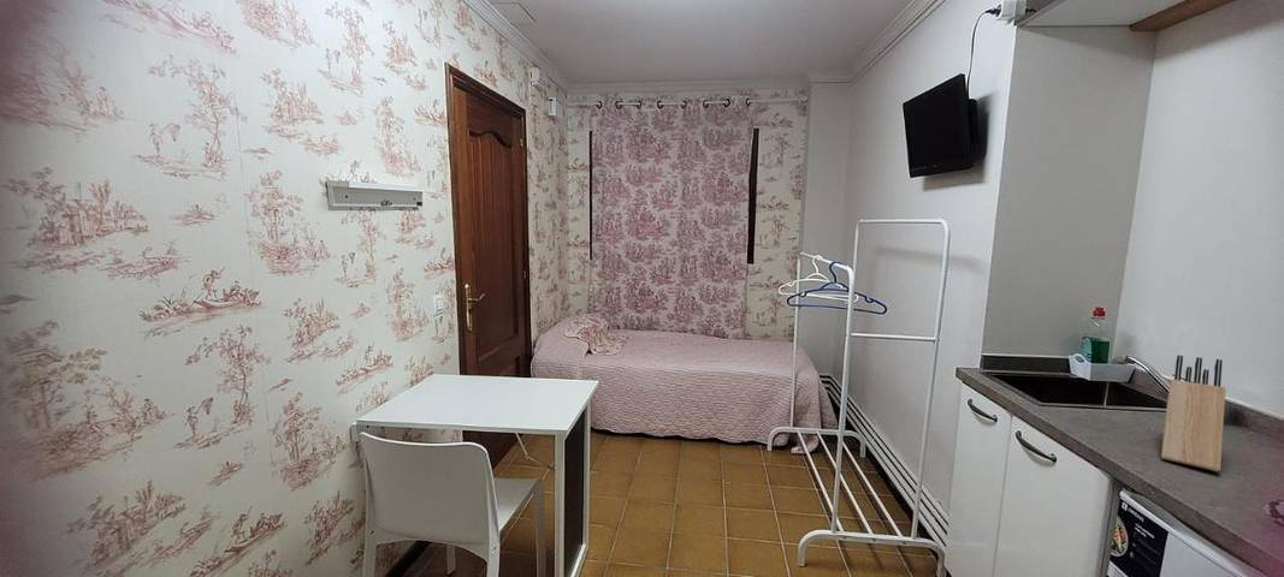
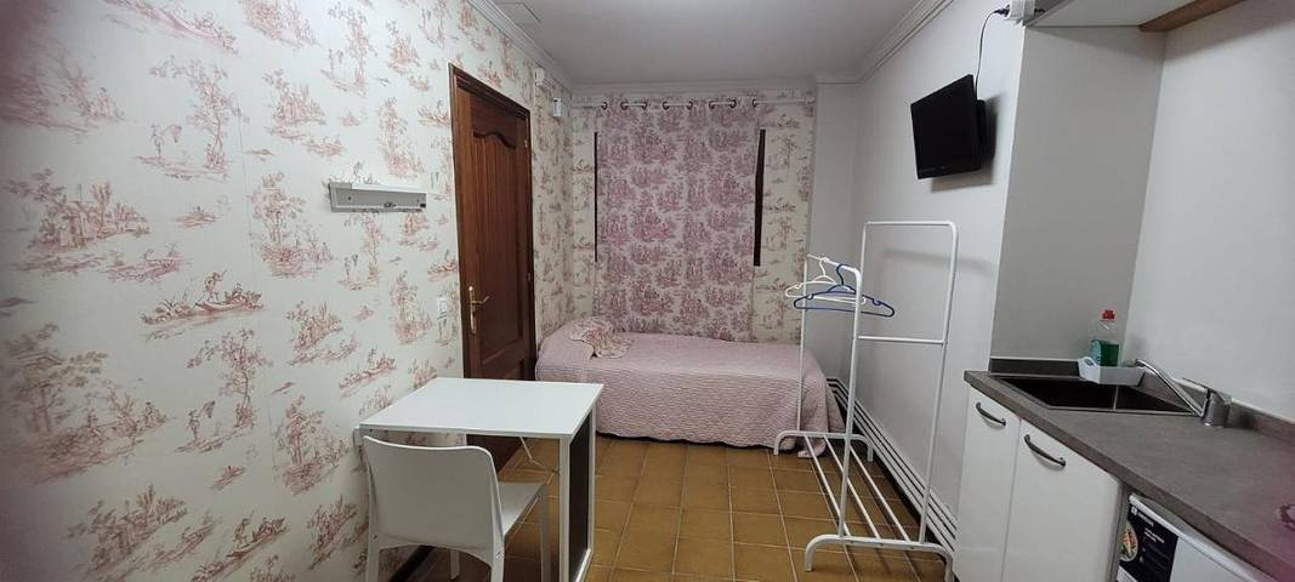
- knife block (1194, 406)
